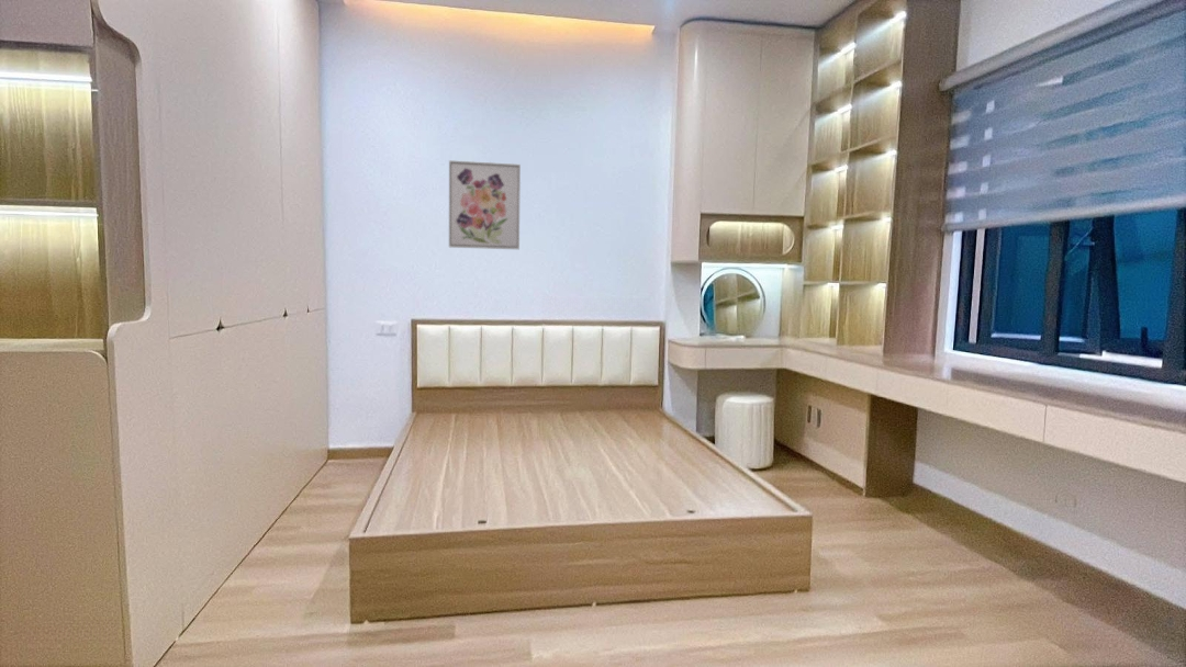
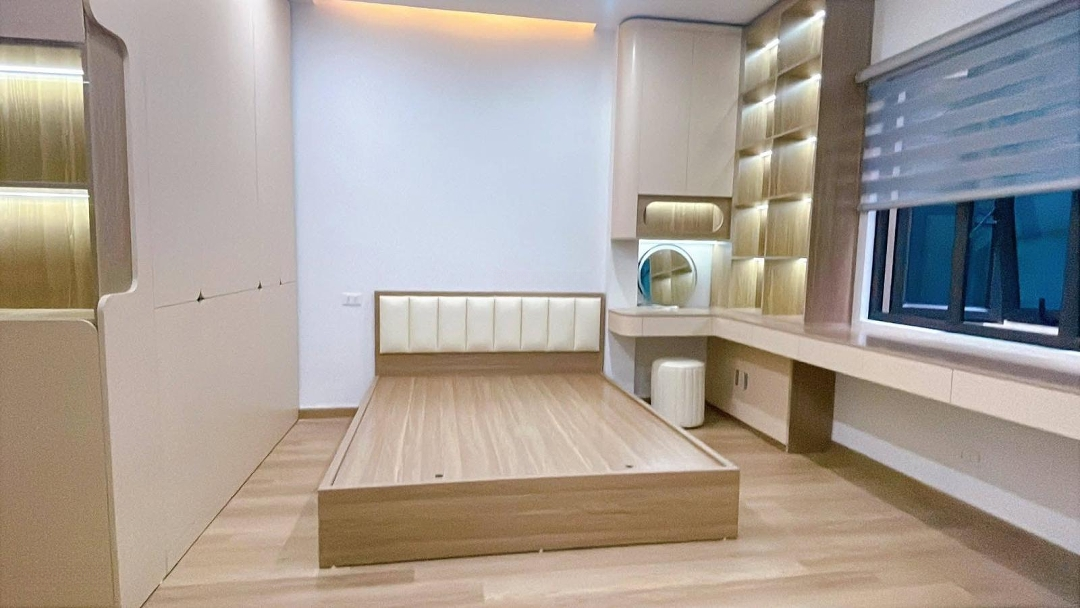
- wall art (484, 205)
